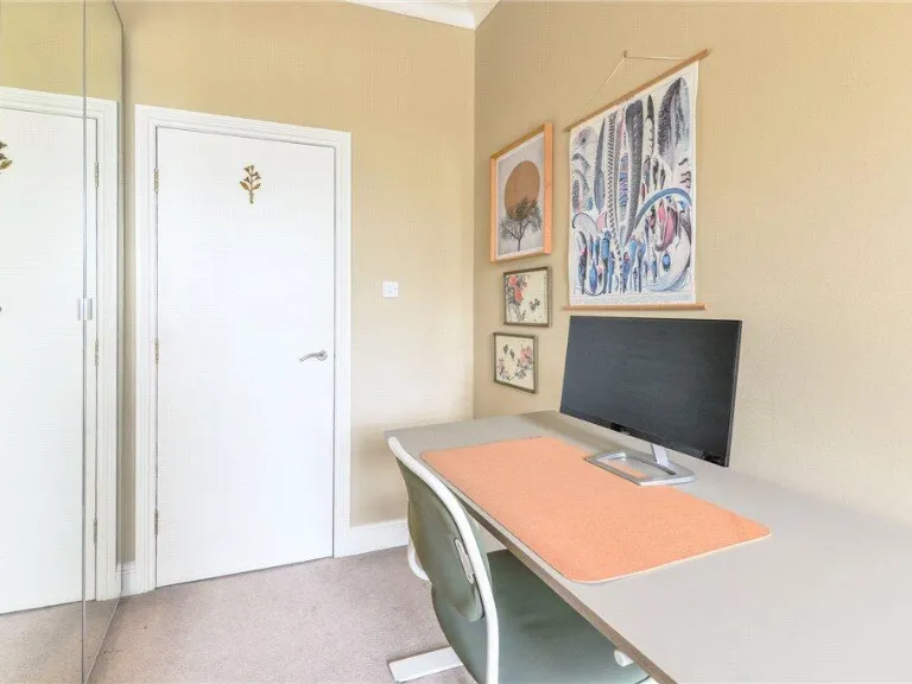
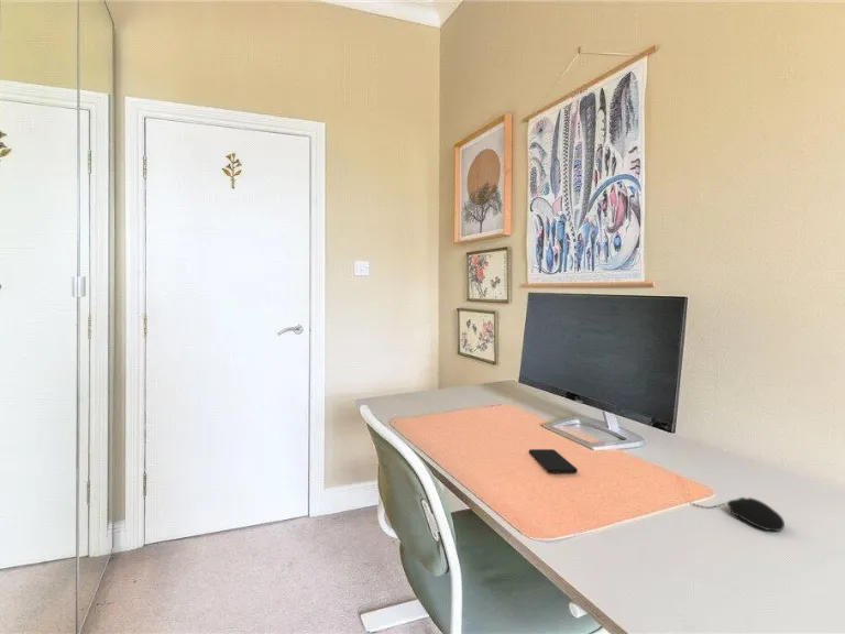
+ smartphone (551, 460)
+ computer mouse (737, 505)
